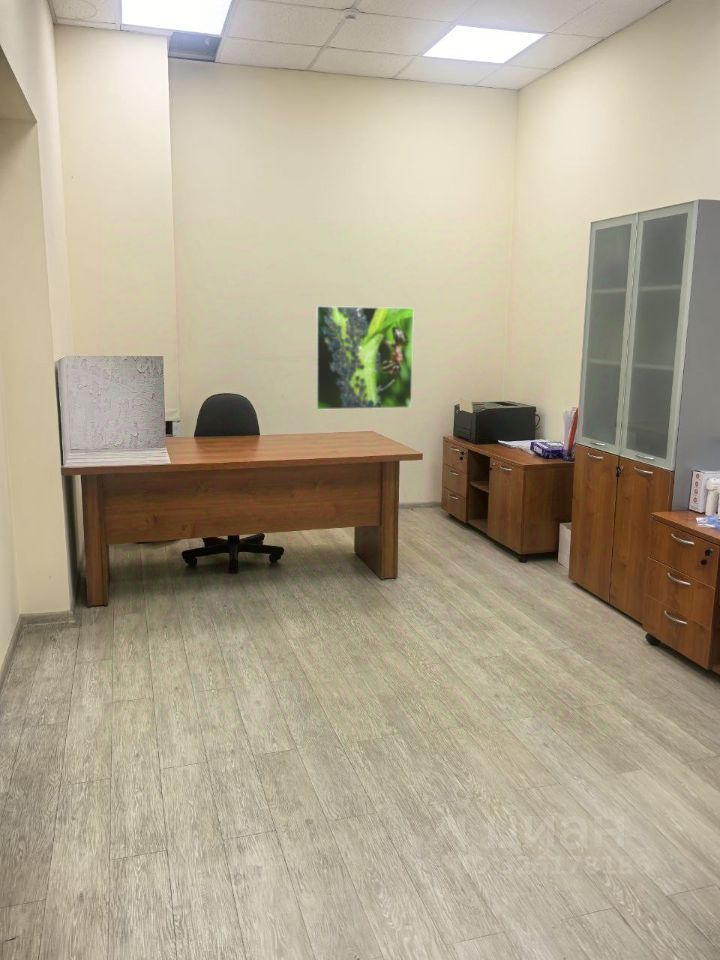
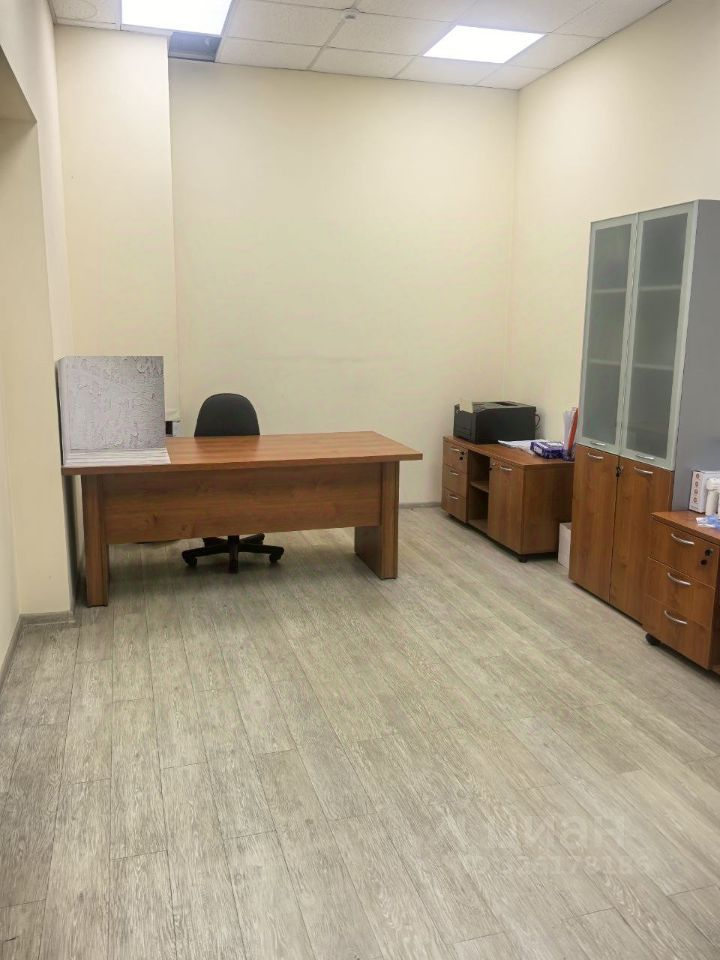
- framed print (365, 358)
